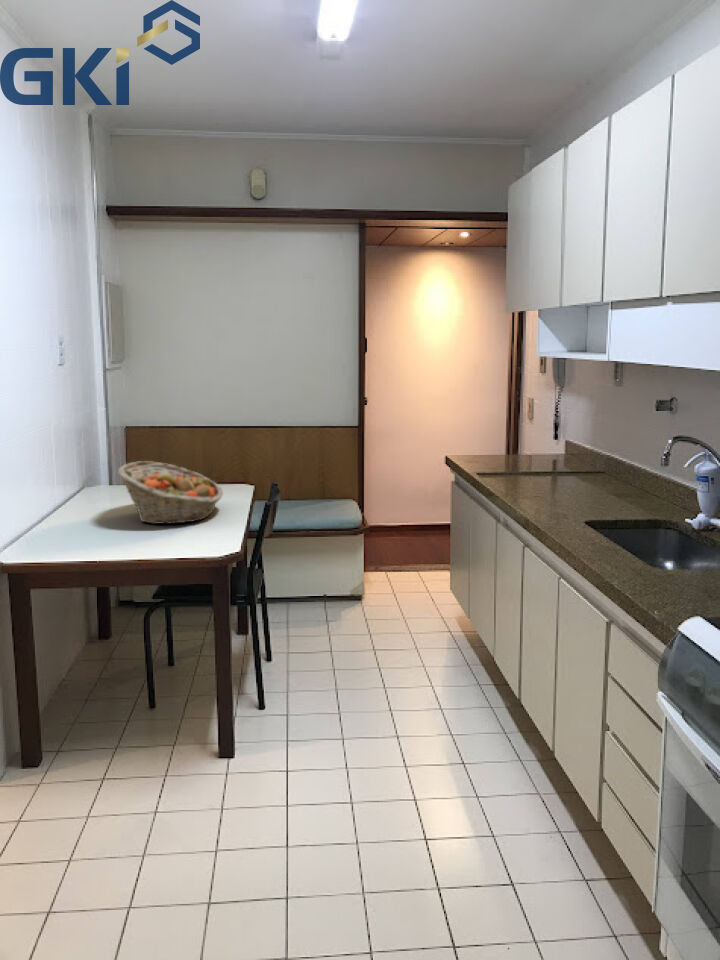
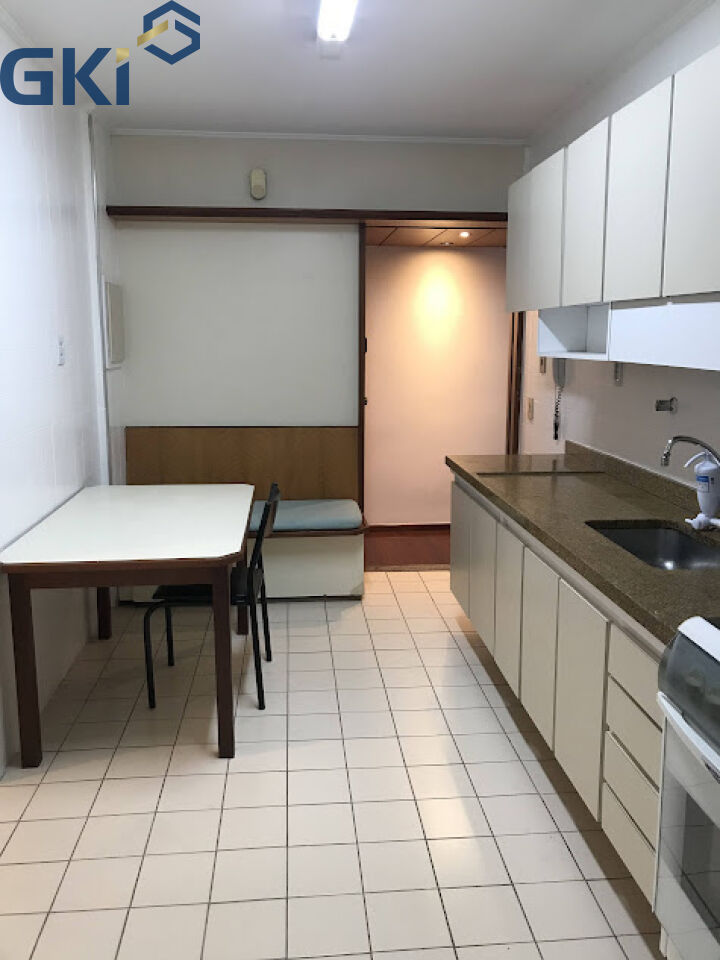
- fruit basket (171, 490)
